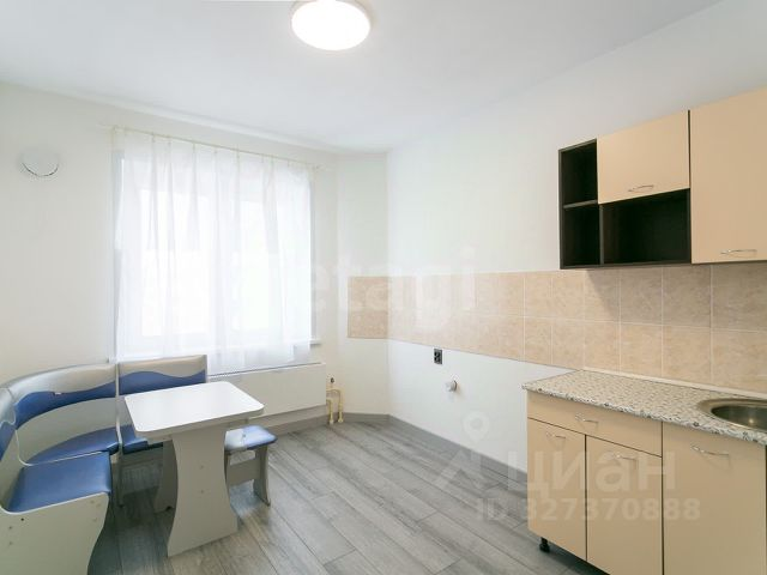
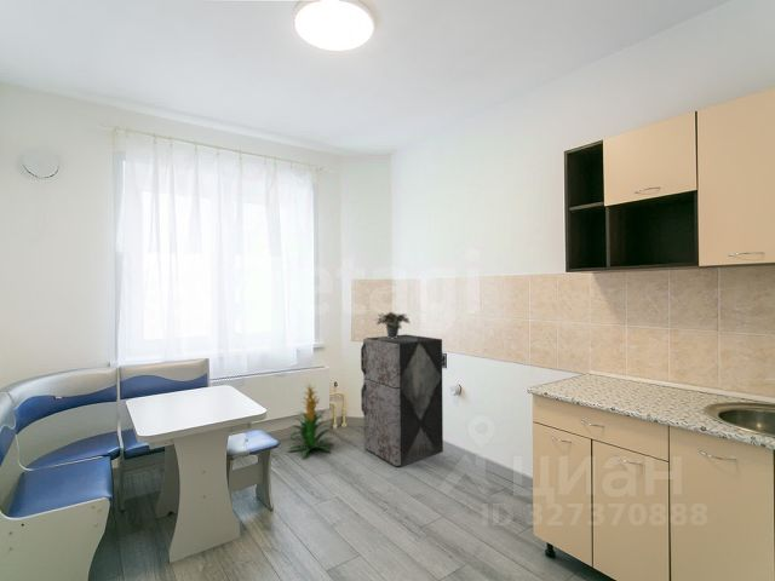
+ potted plant (392, 324)
+ storage cabinet (400, 395)
+ indoor plant (310, 414)
